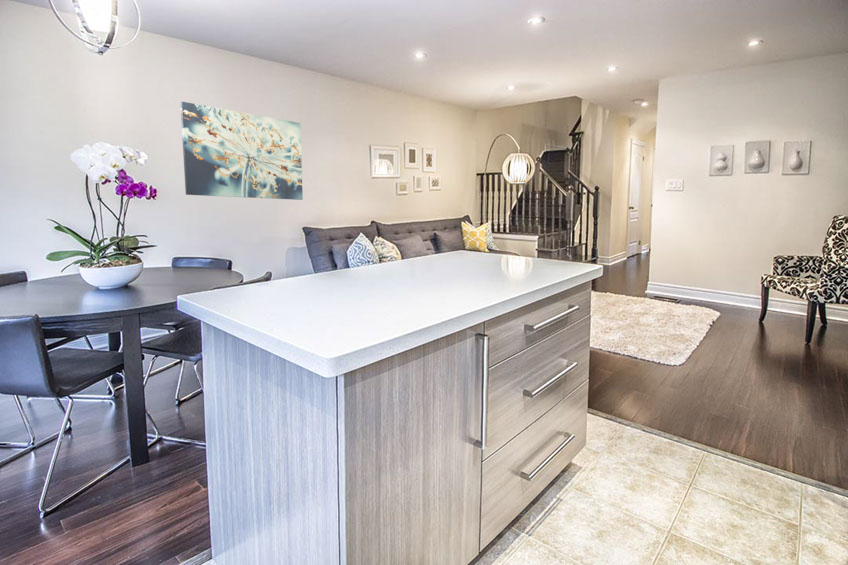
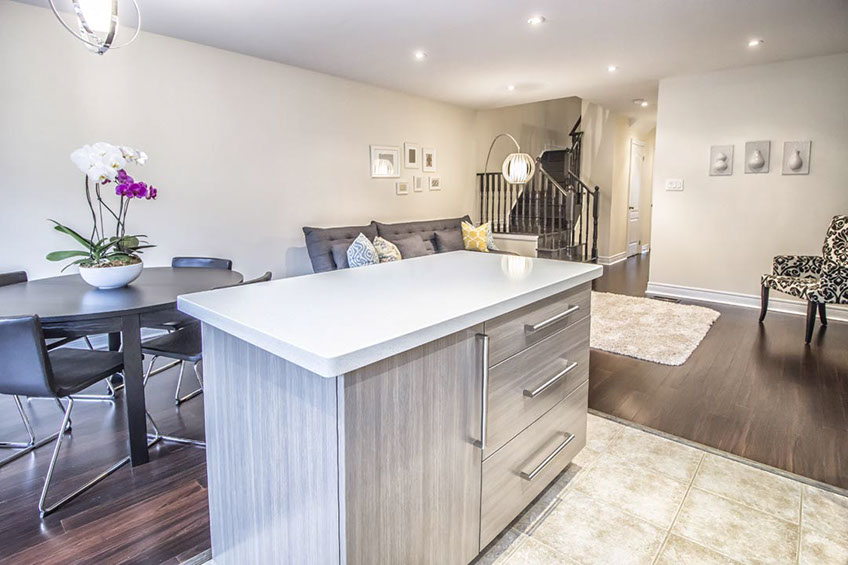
- wall art (247, 156)
